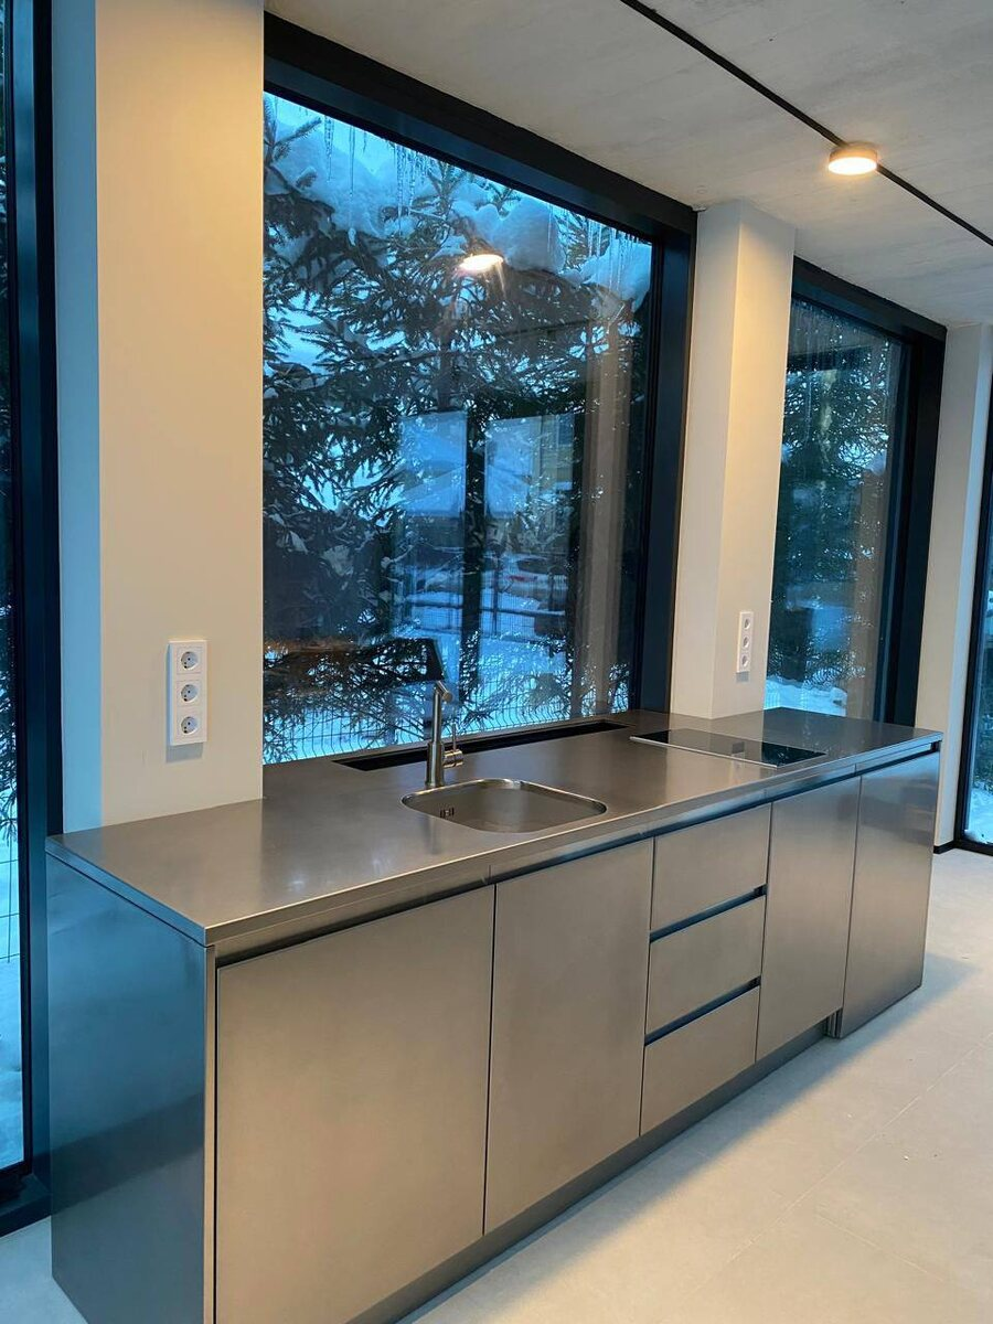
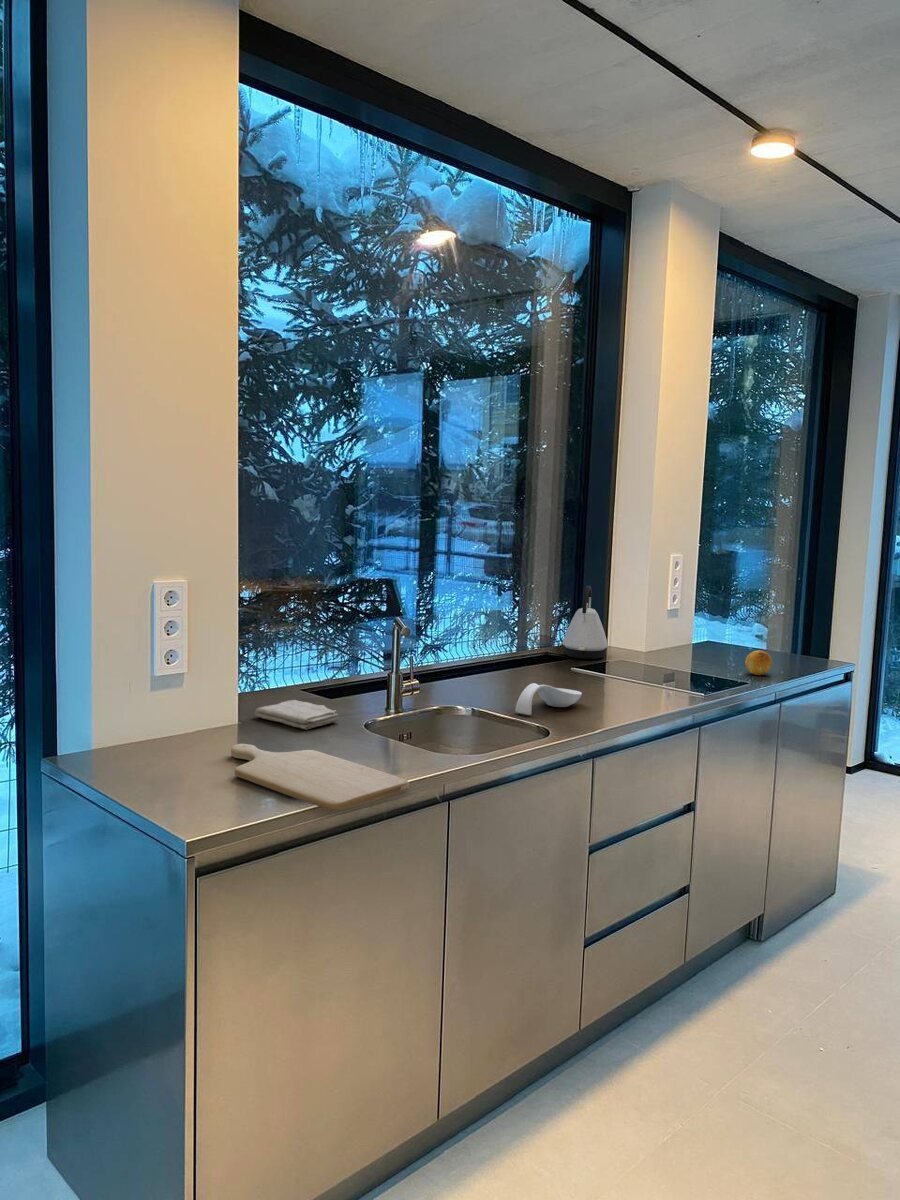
+ spoon rest (548, 694)
+ kettle (586, 620)
+ chopping board (300, 770)
+ washcloth (297, 713)
+ fruit (758, 662)
